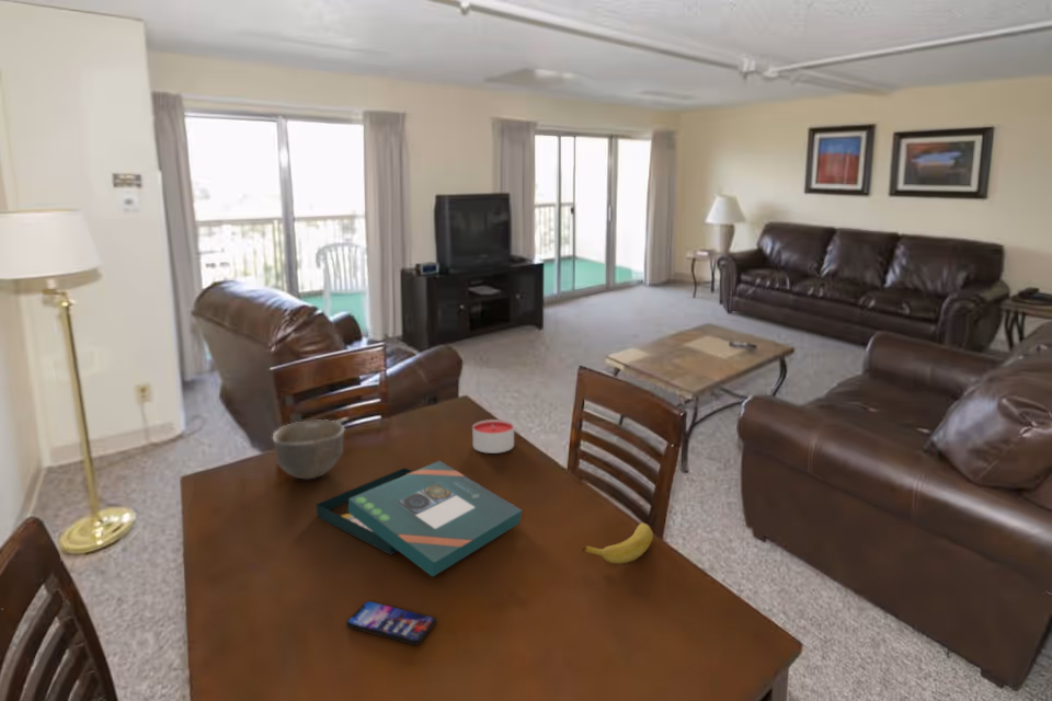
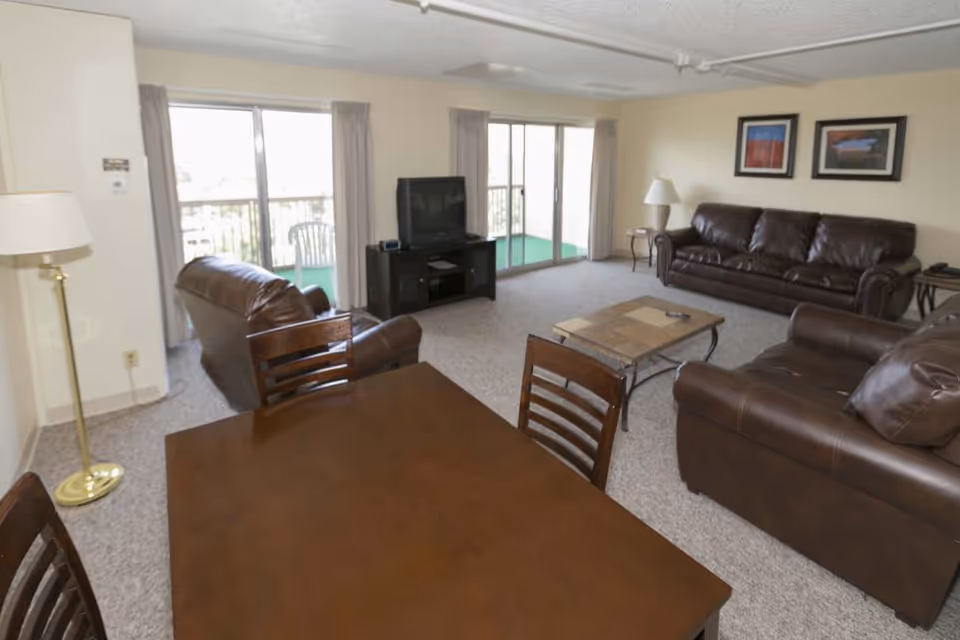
- candle (493, 435)
- board game (416, 503)
- bowl (309, 452)
- smartphone (391, 621)
- banana (624, 541)
